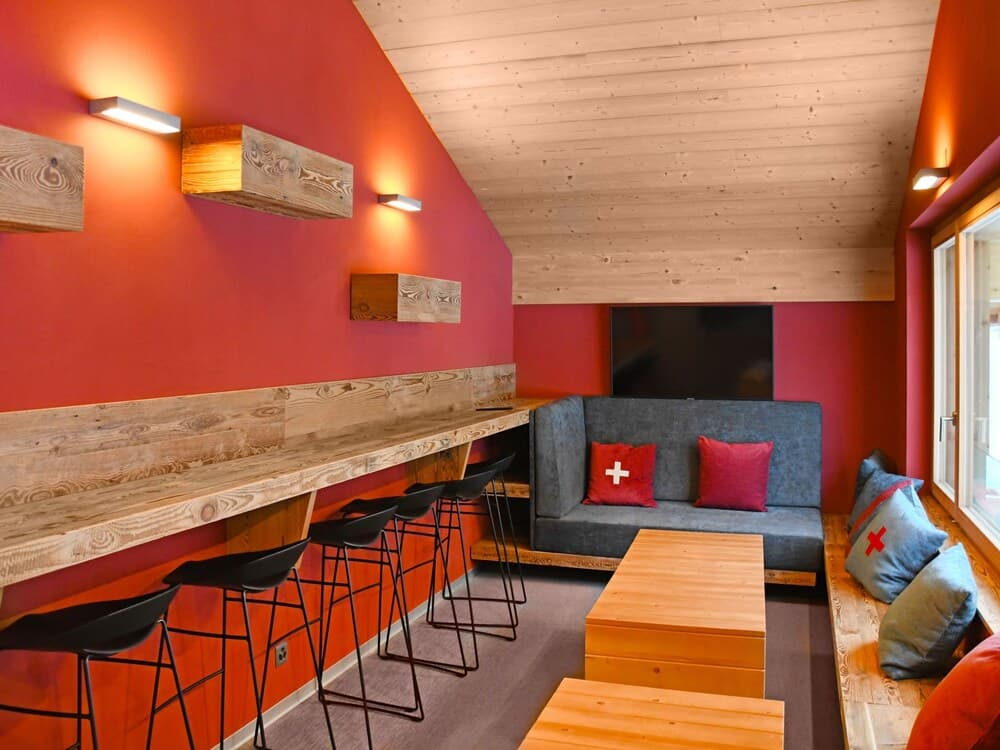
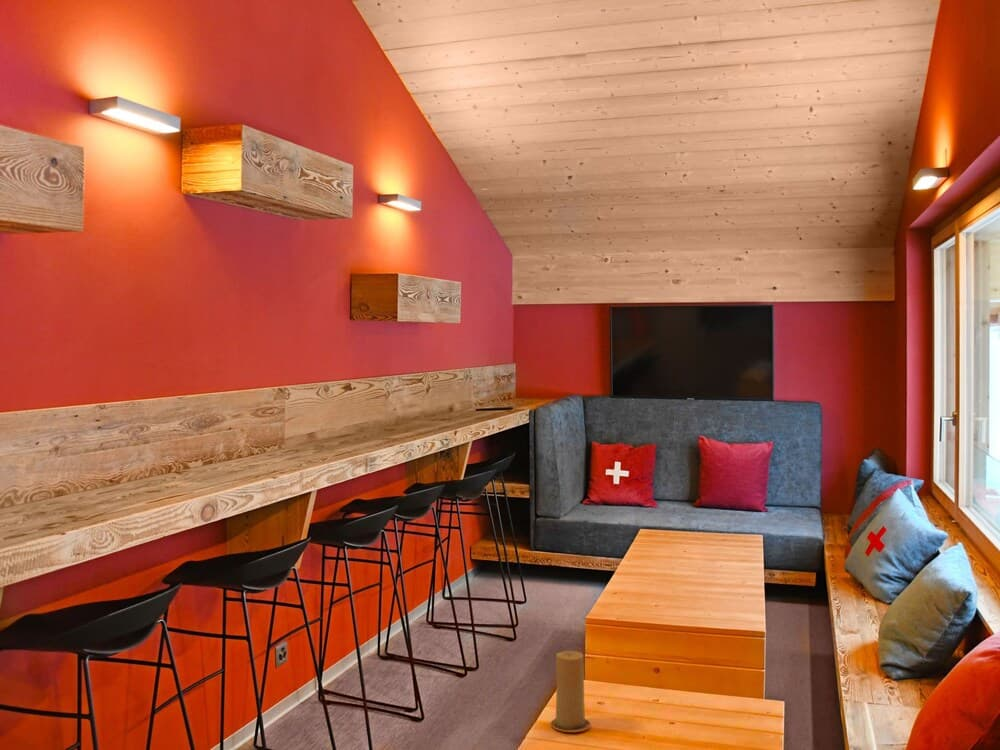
+ candle (570, 689)
